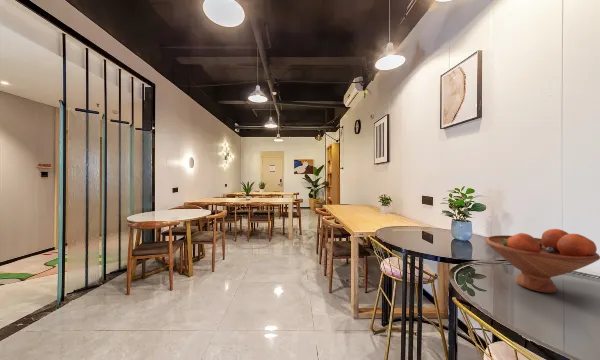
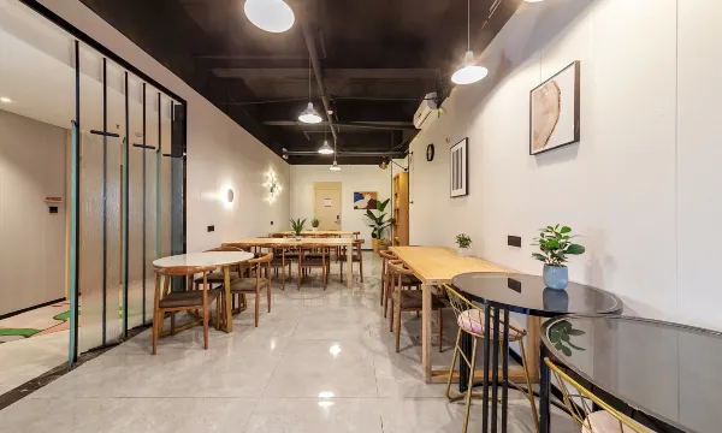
- fruit bowl (535, 257)
